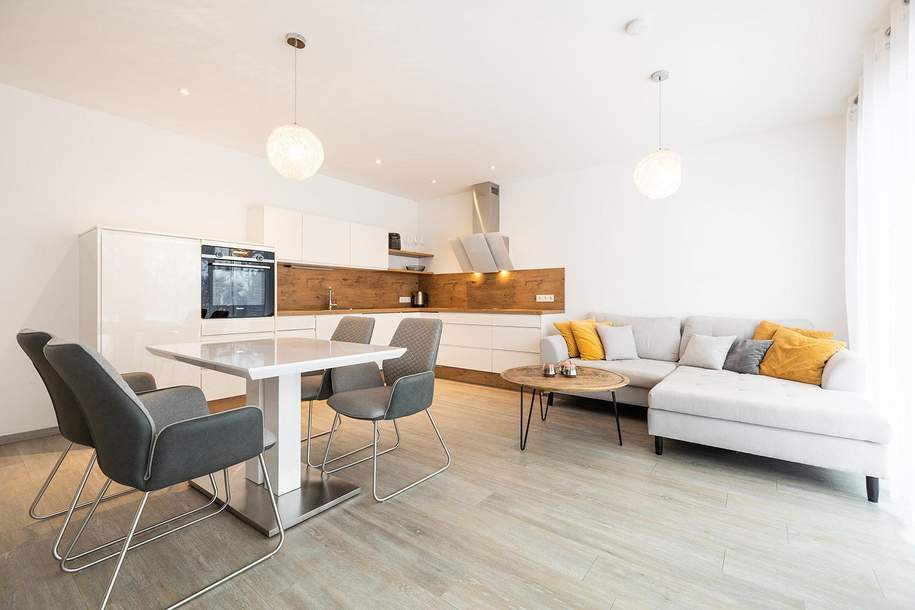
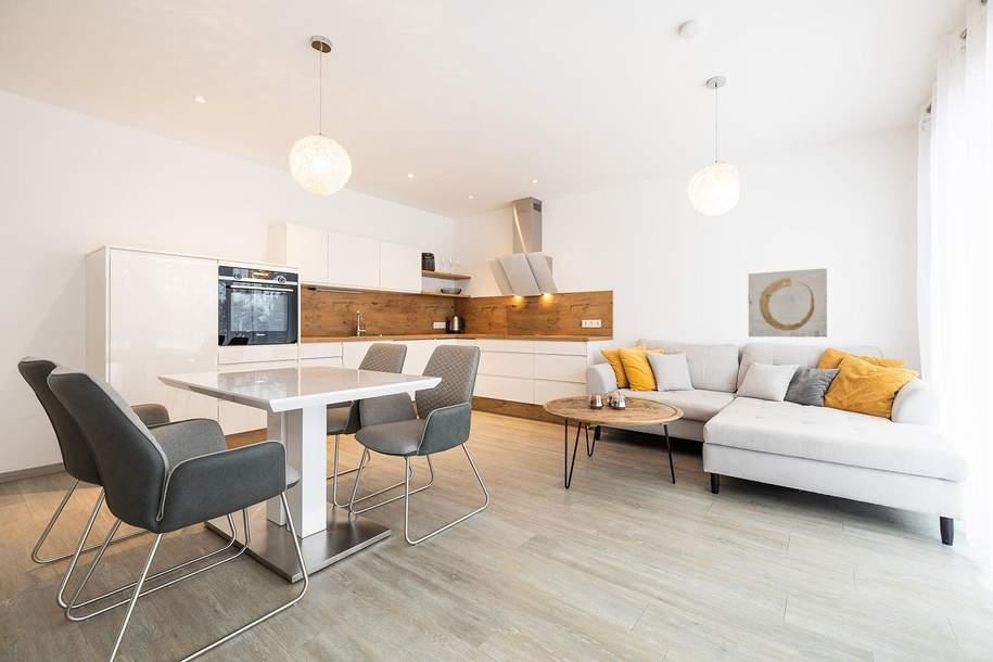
+ wall art (786, 304)
